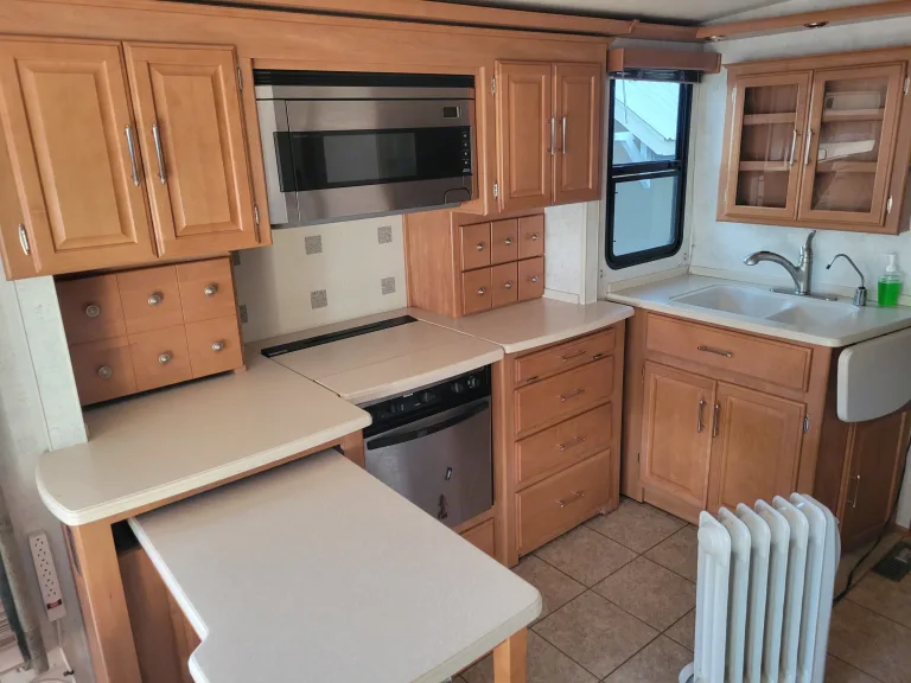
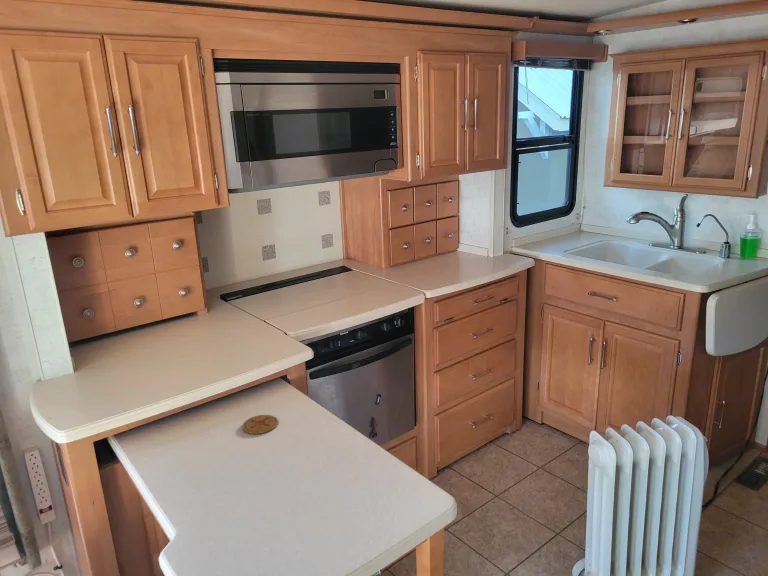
+ coaster (260, 424)
